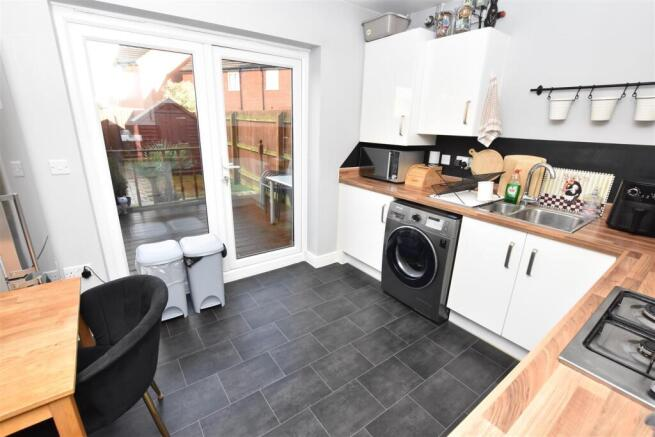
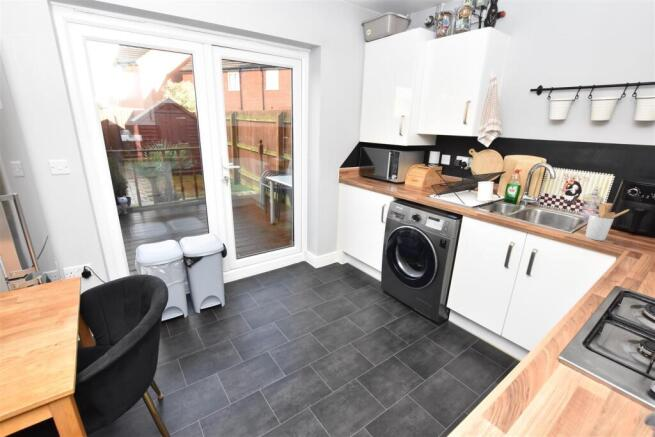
+ utensil holder (606, 222)
